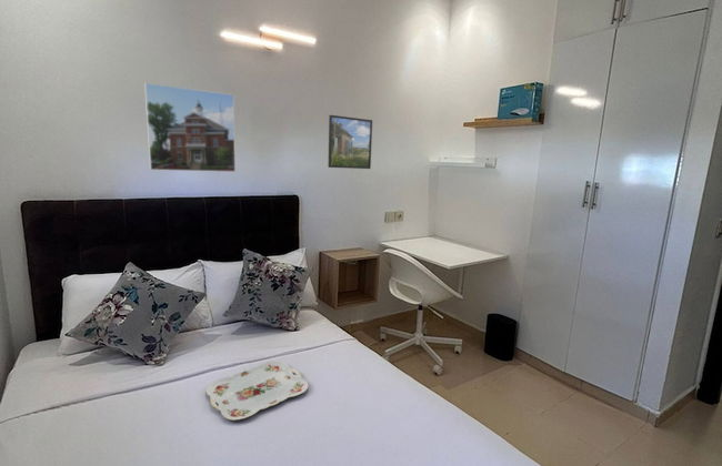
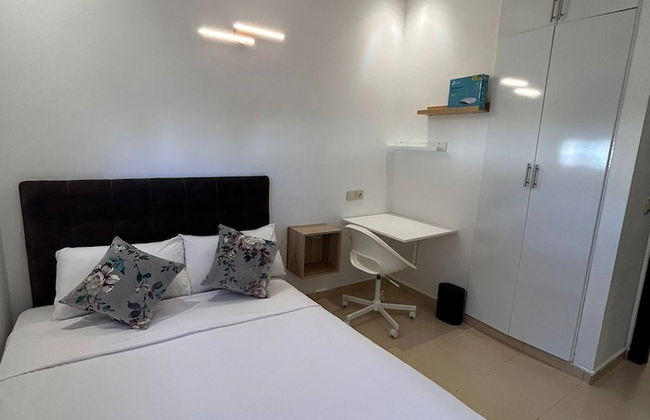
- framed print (350, 143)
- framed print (193, 131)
- serving tray (258, 387)
